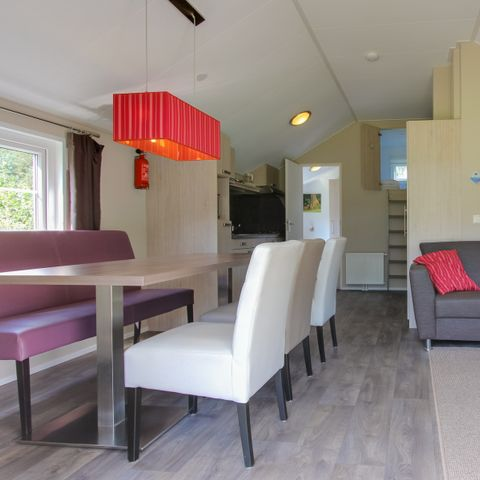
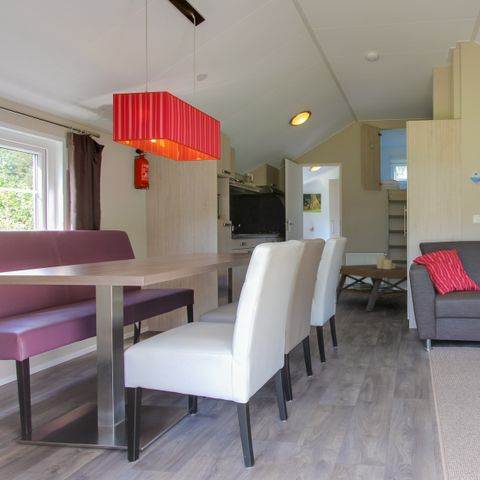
+ coffee table (375, 279)
